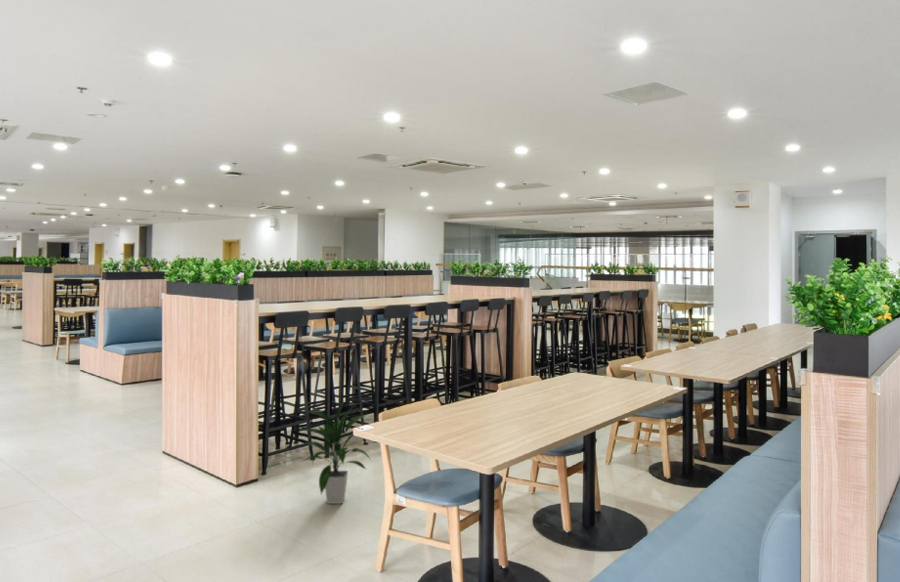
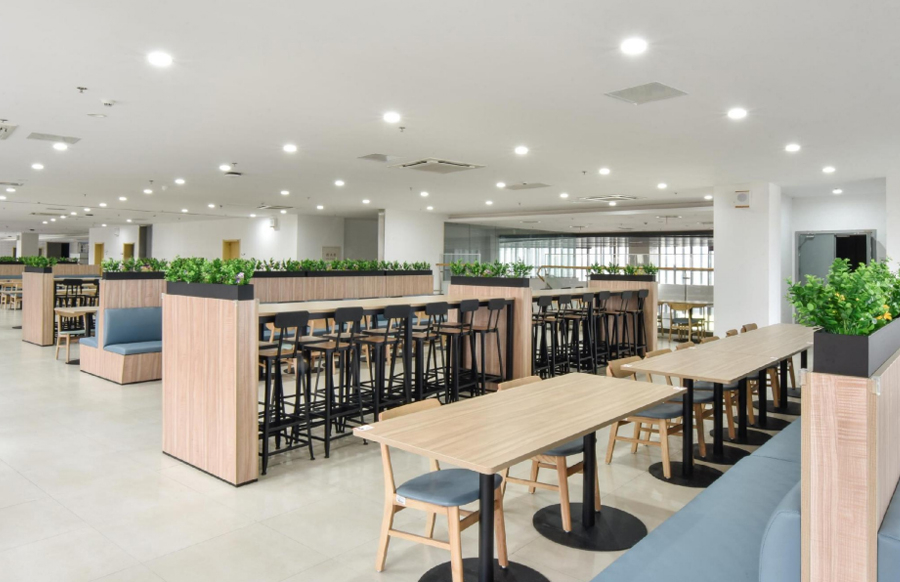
- indoor plant (334, 450)
